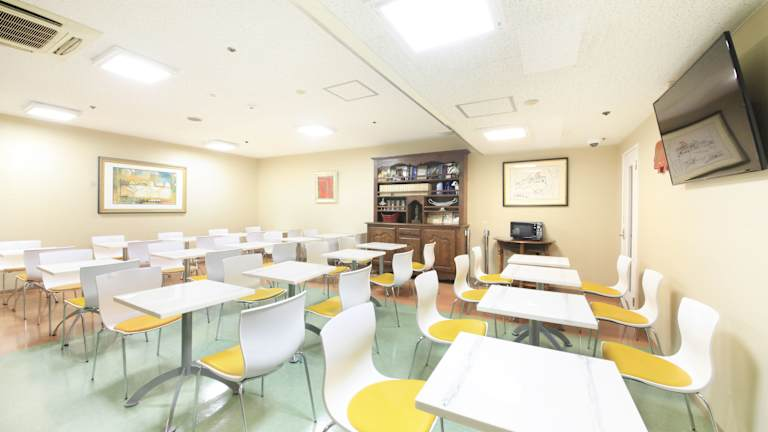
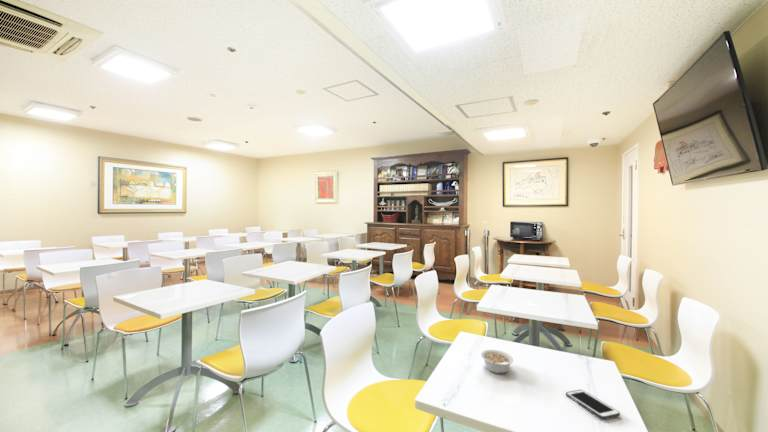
+ legume (497, 361)
+ cell phone (591, 403)
